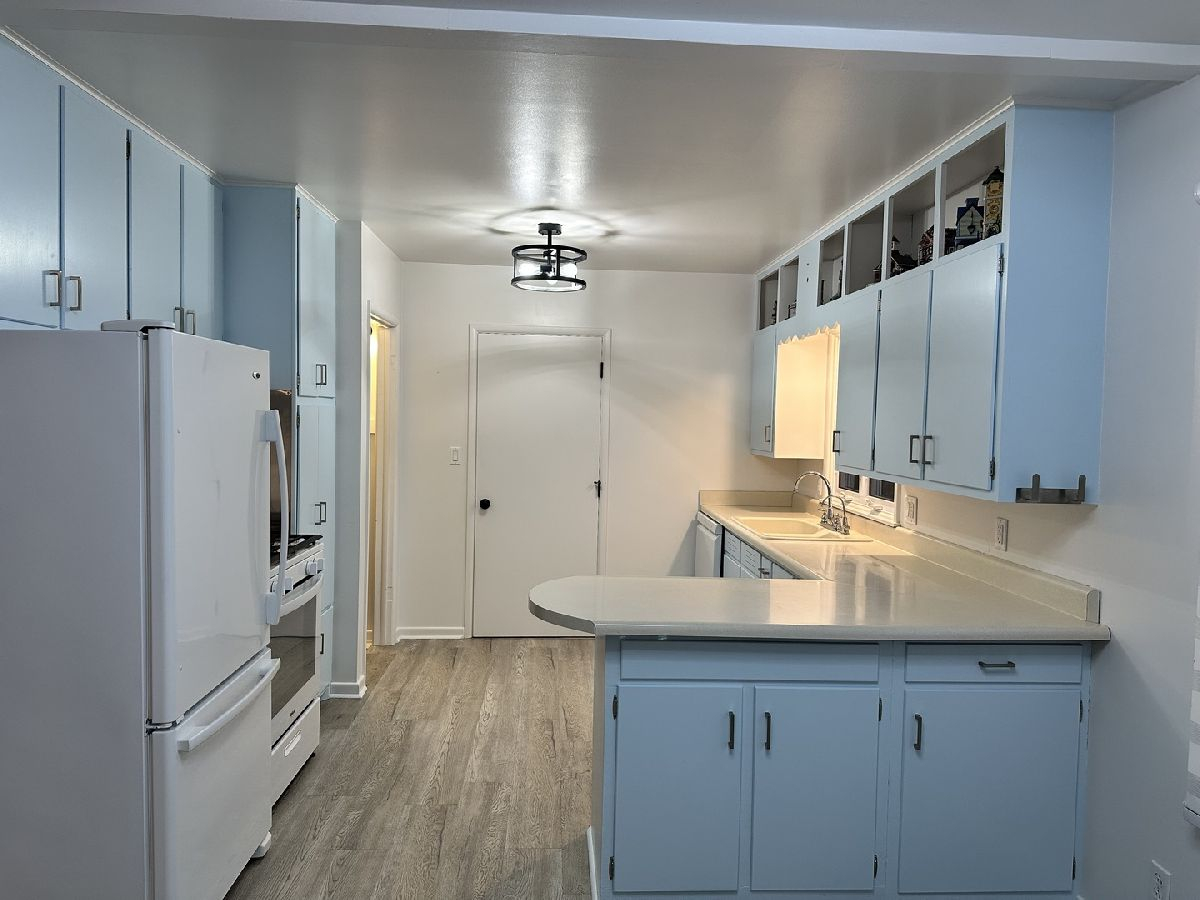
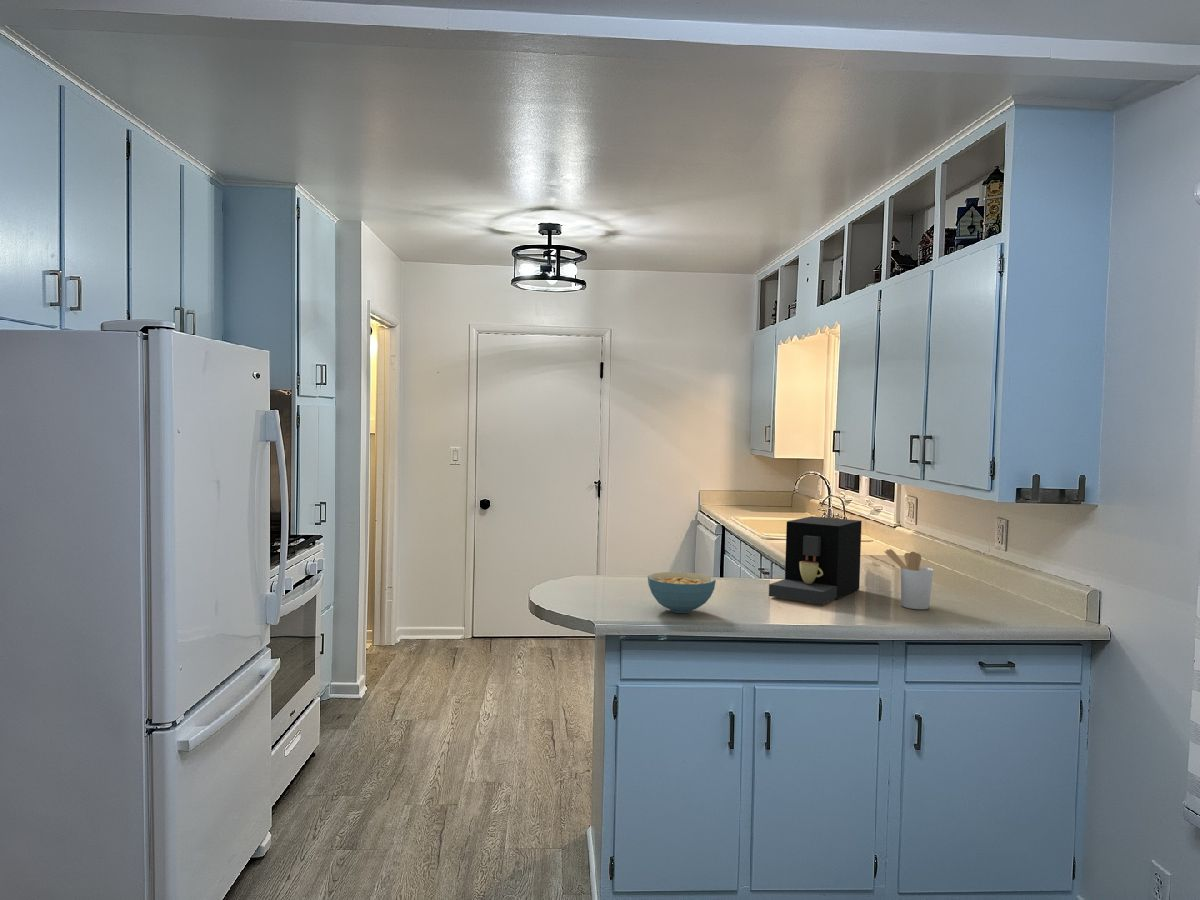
+ coffee maker (816, 557)
+ utensil holder (907, 577)
+ cereal bowl (680, 594)
